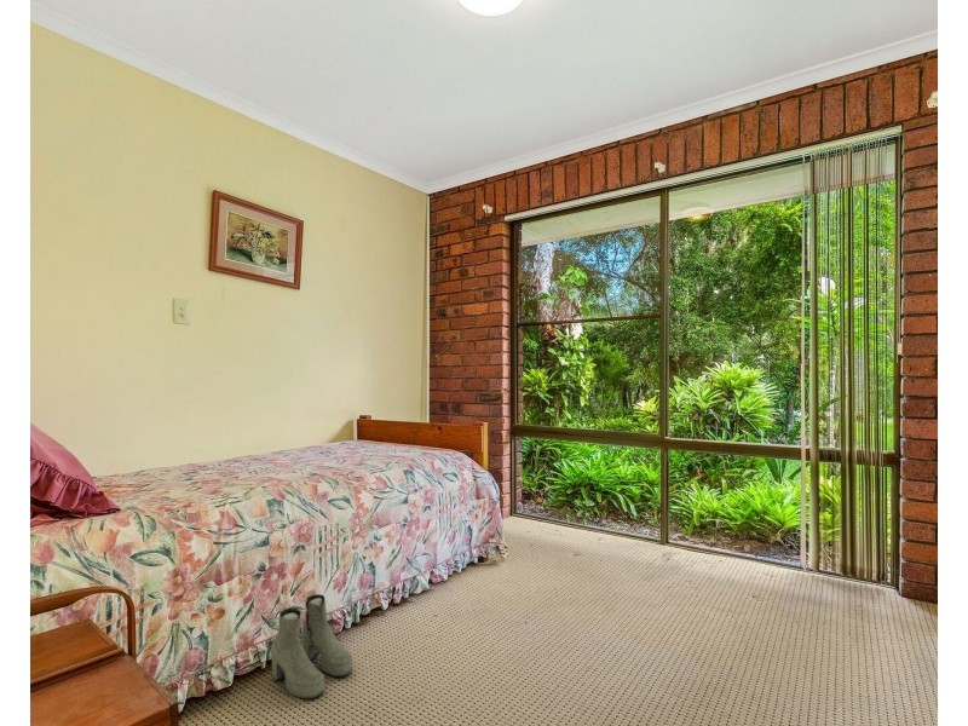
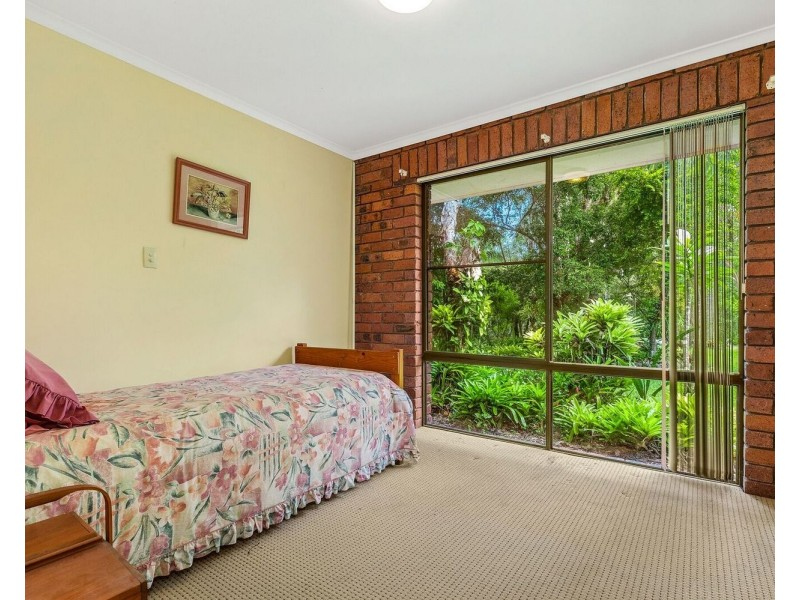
- boots (311, 640)
